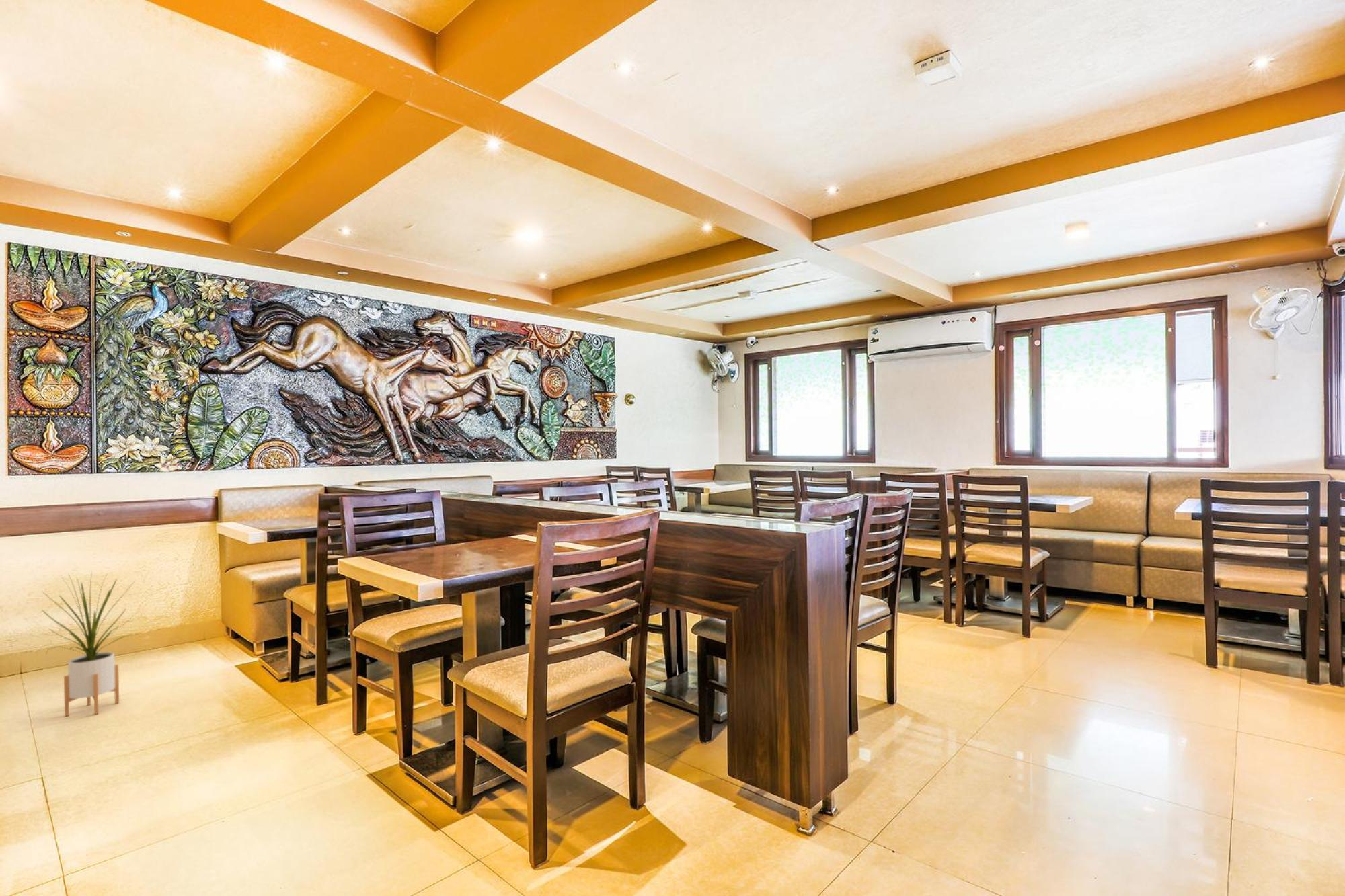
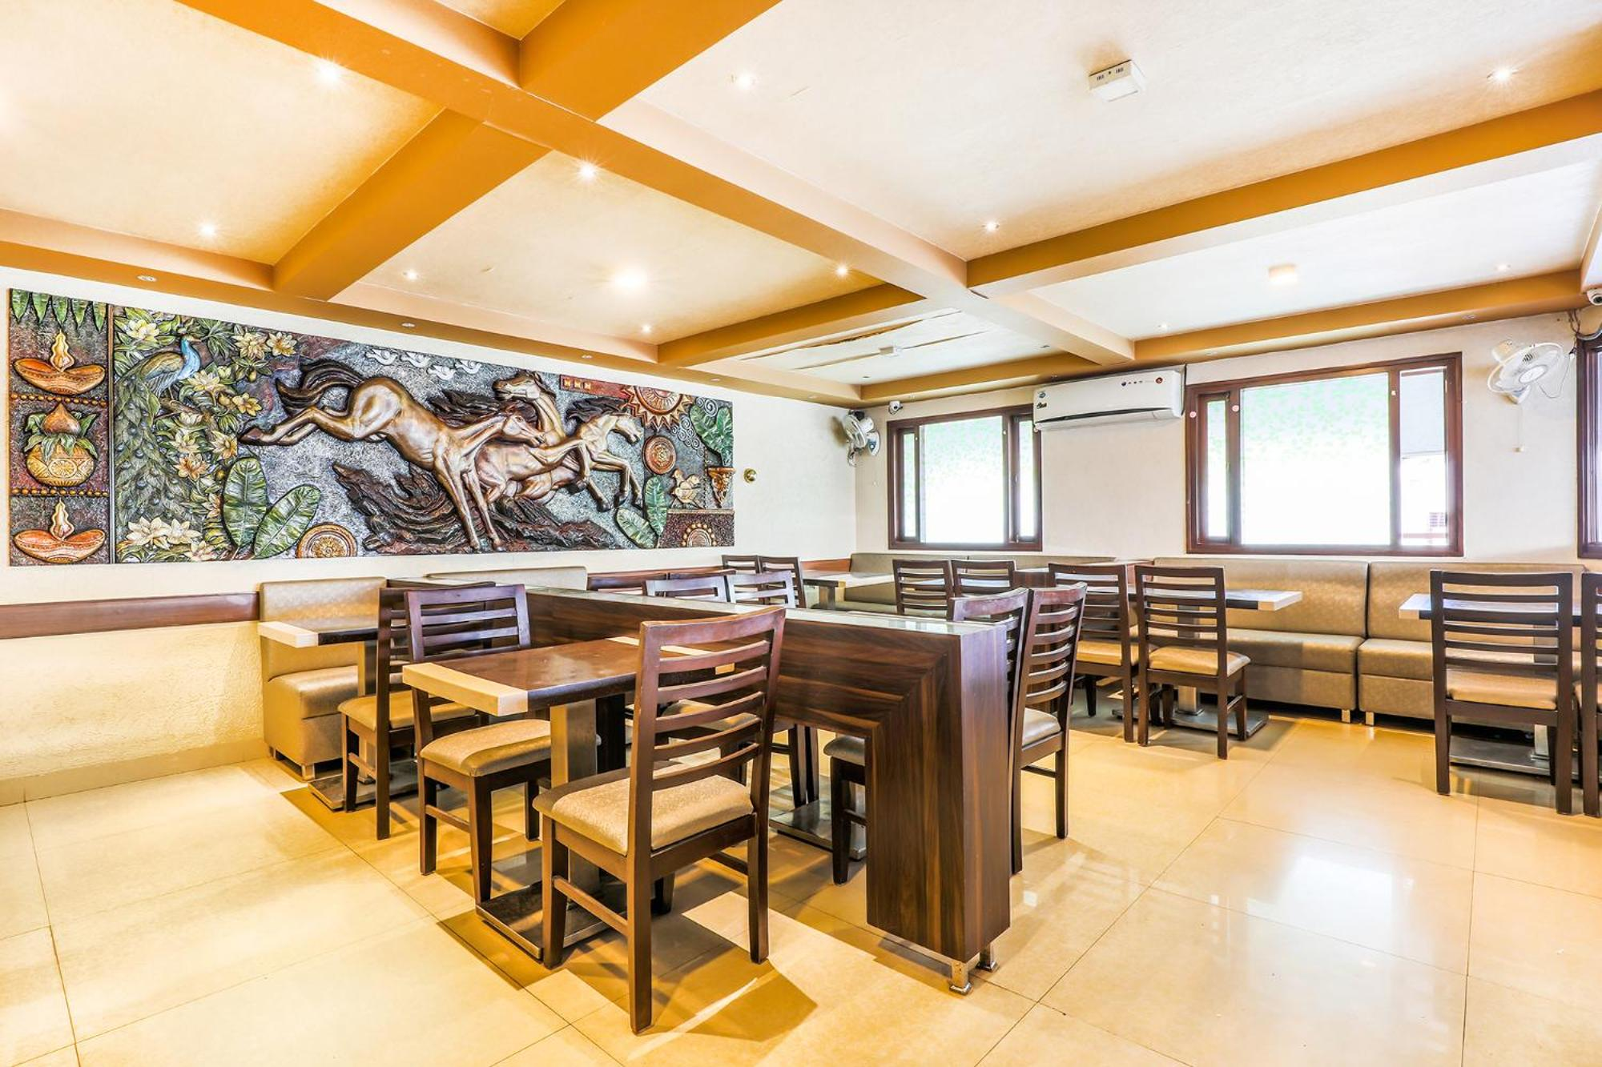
- house plant (93, 641)
